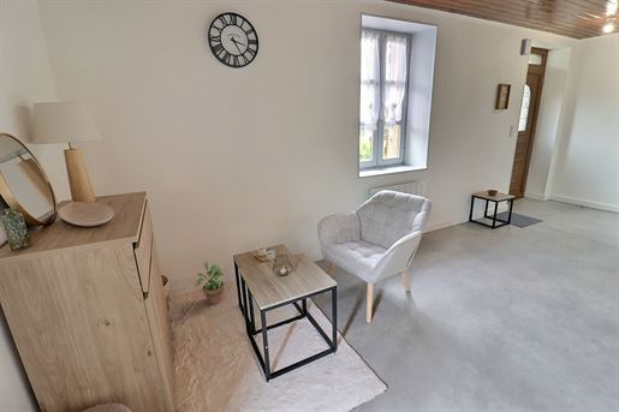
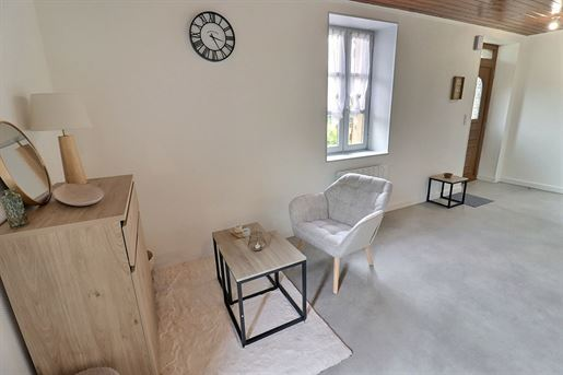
- potted plant (209, 282)
